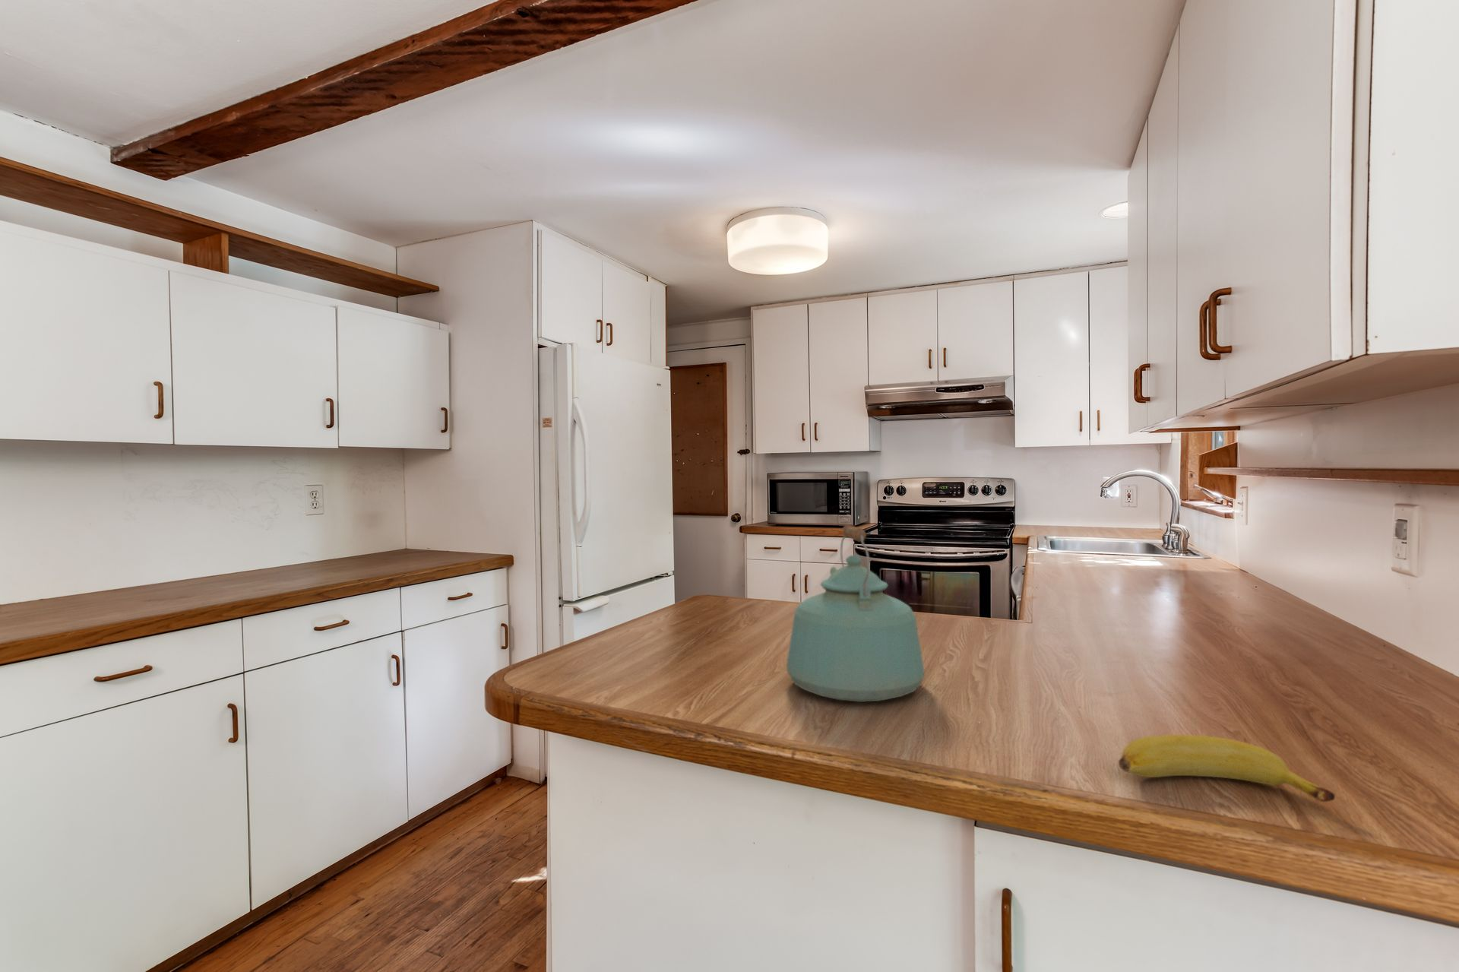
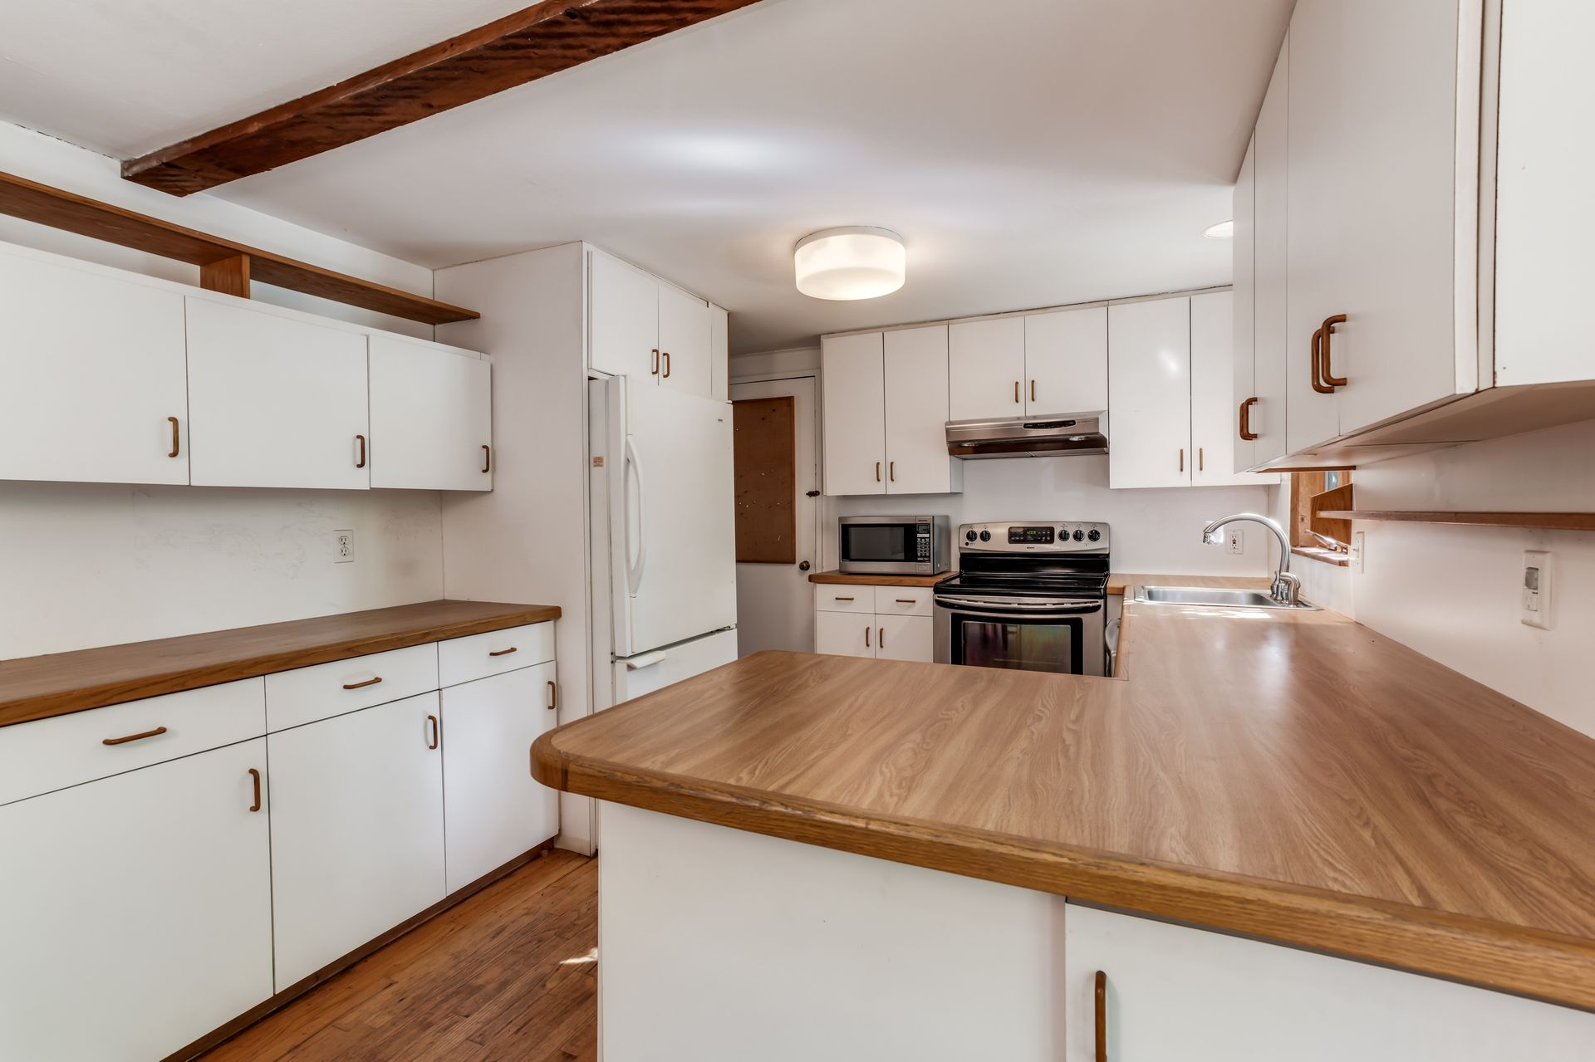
- kettle (850, 603)
- banana (1206, 767)
